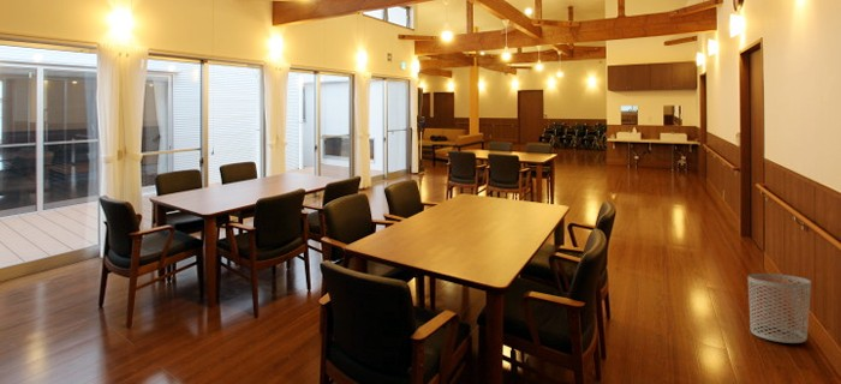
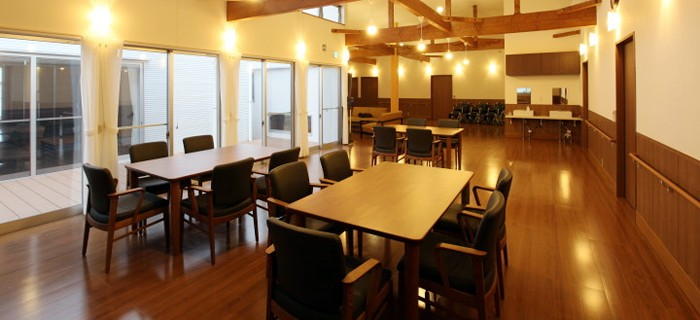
- waste bin (777, 307)
